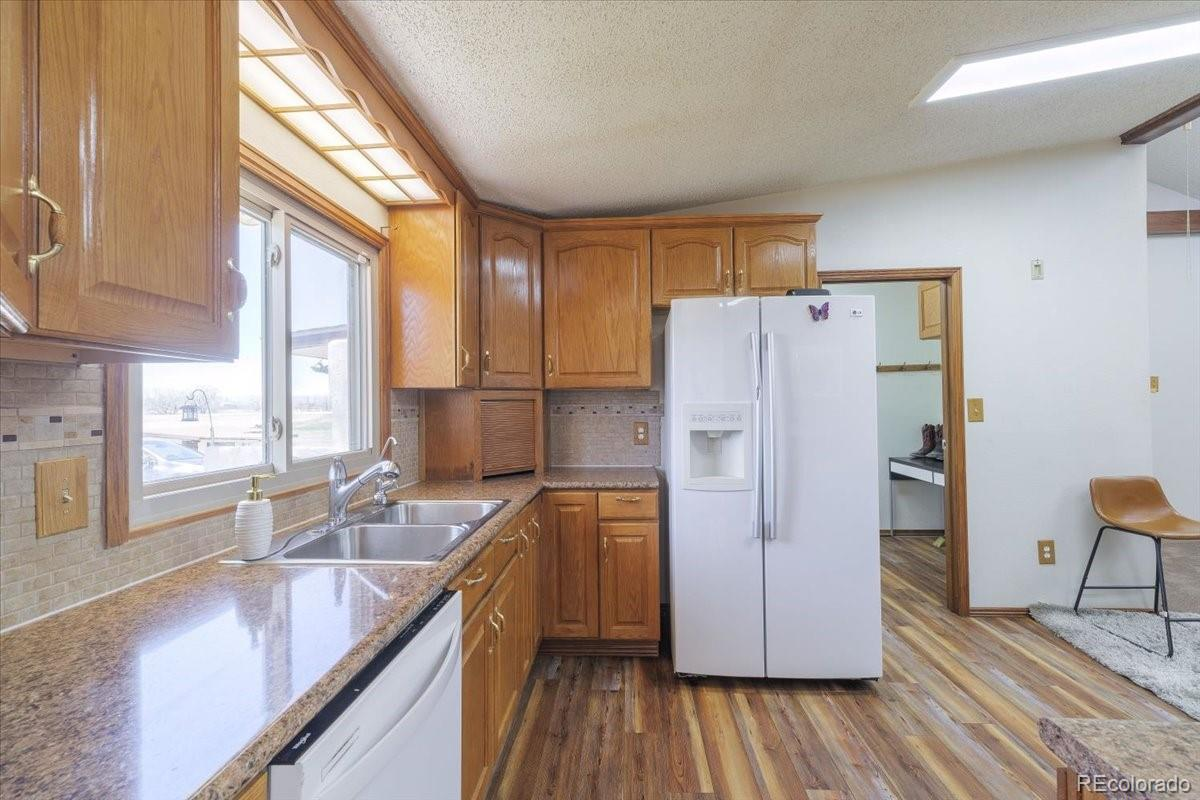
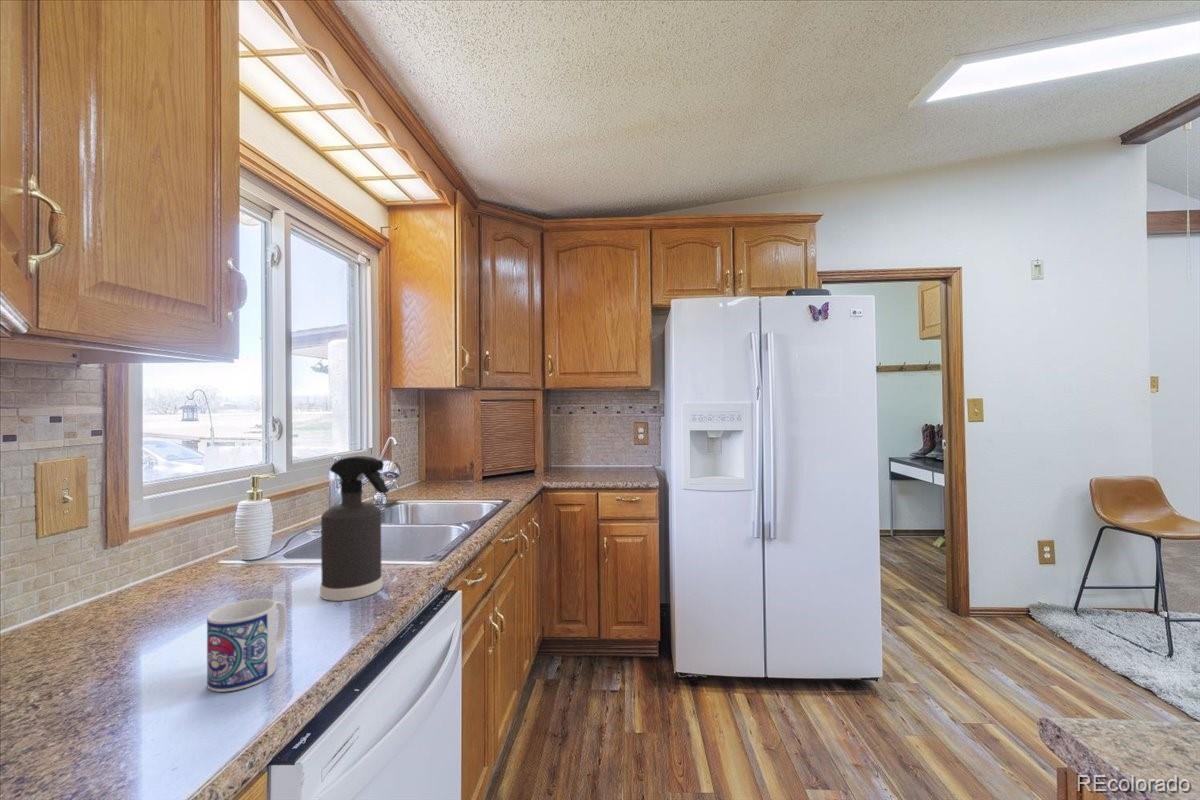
+ mug (252, 636)
+ spray bottle (356, 523)
